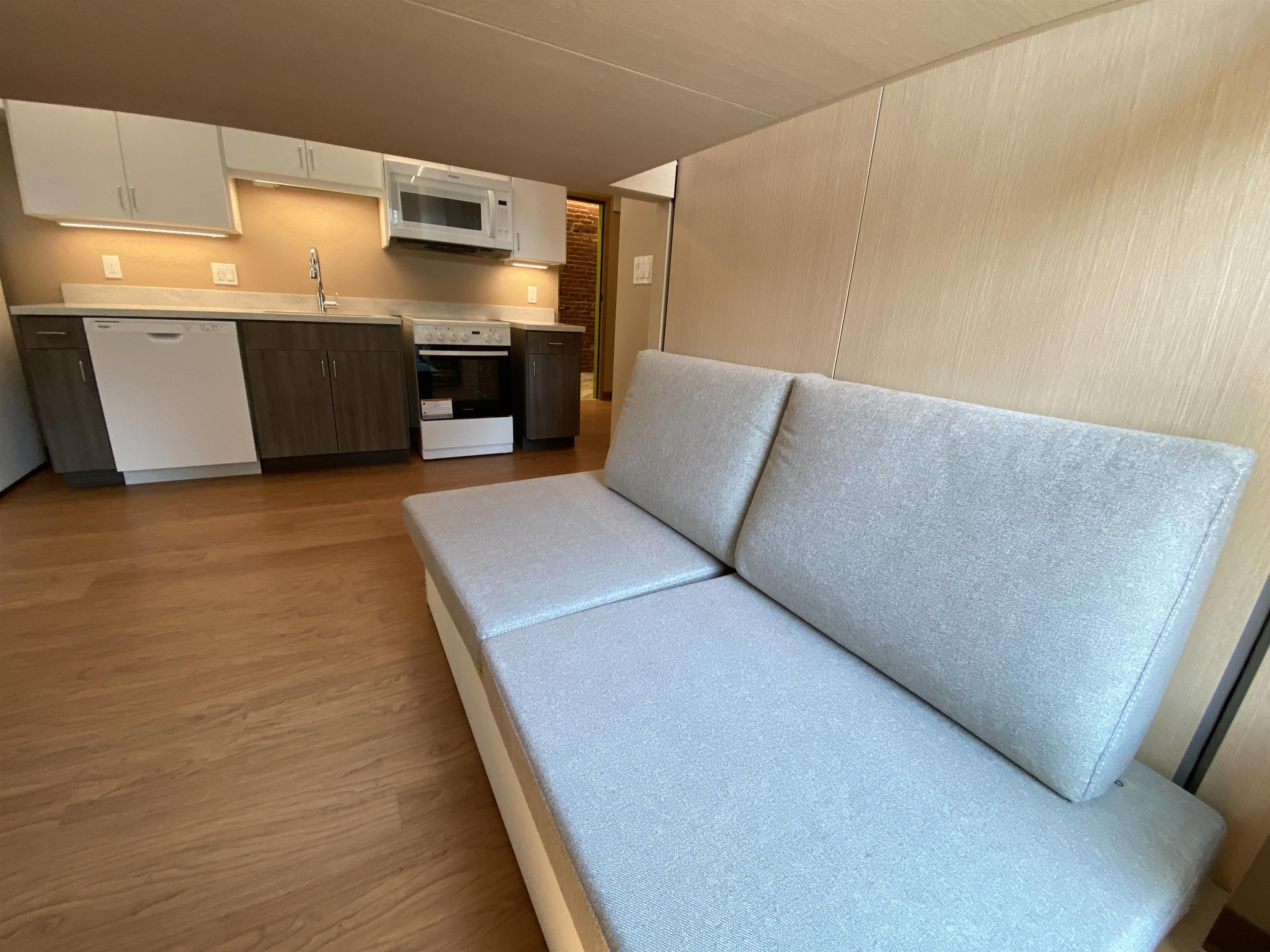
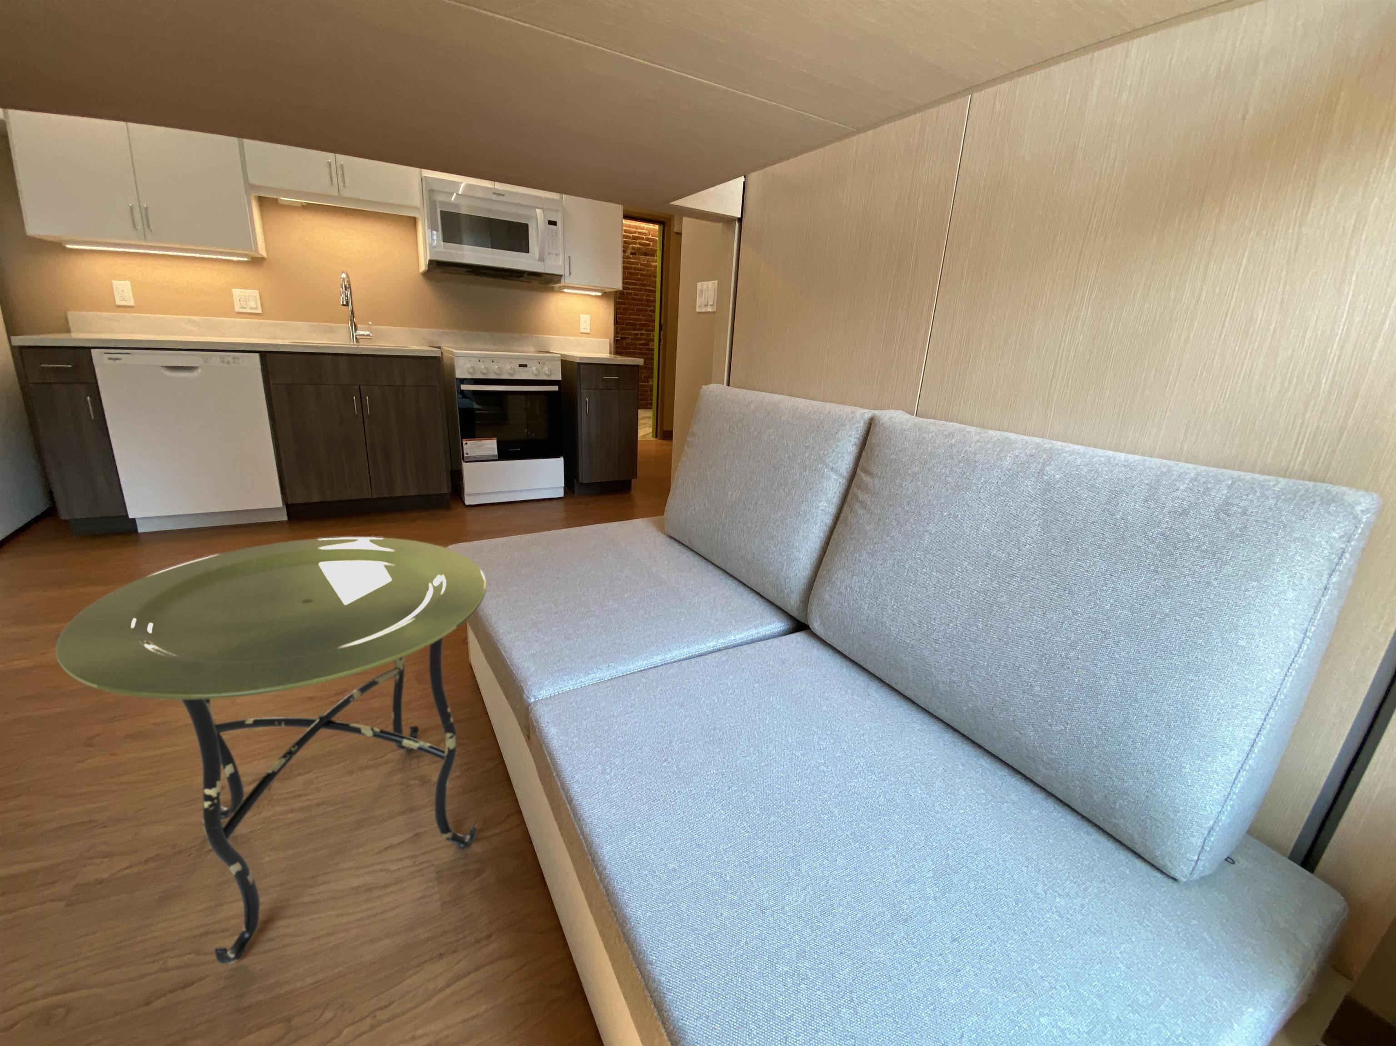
+ side table (325, 721)
